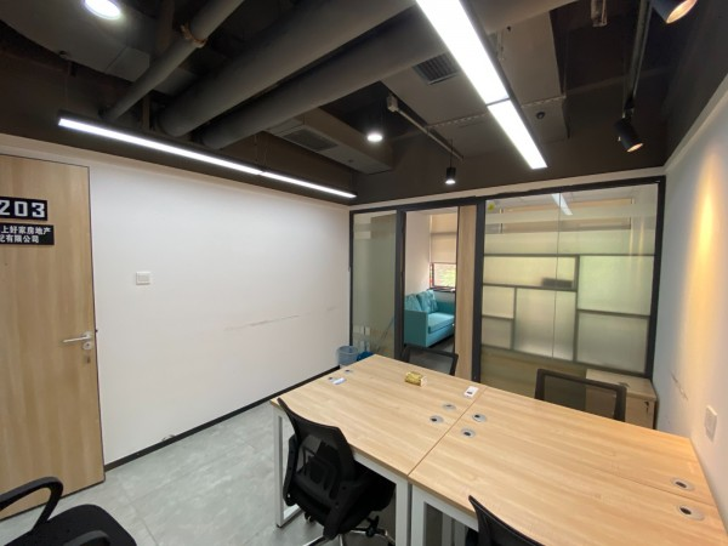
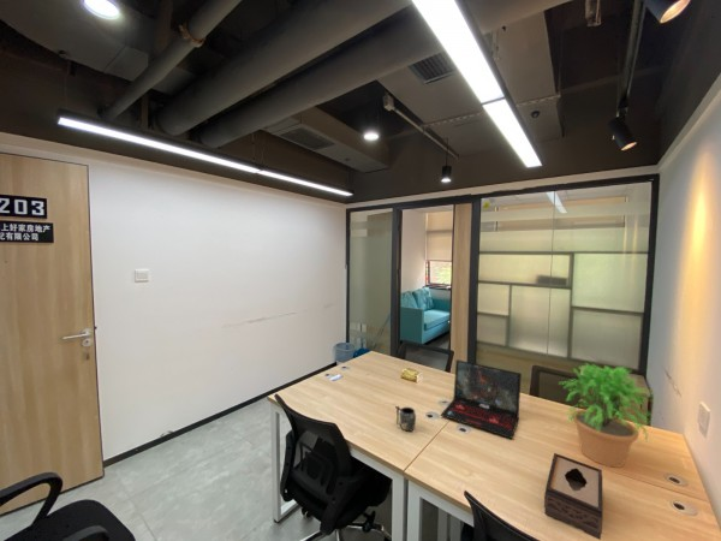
+ tissue box (574, 491)
+ laptop (481, 394)
+ mug (404, 417)
+ potted plant (602, 408)
